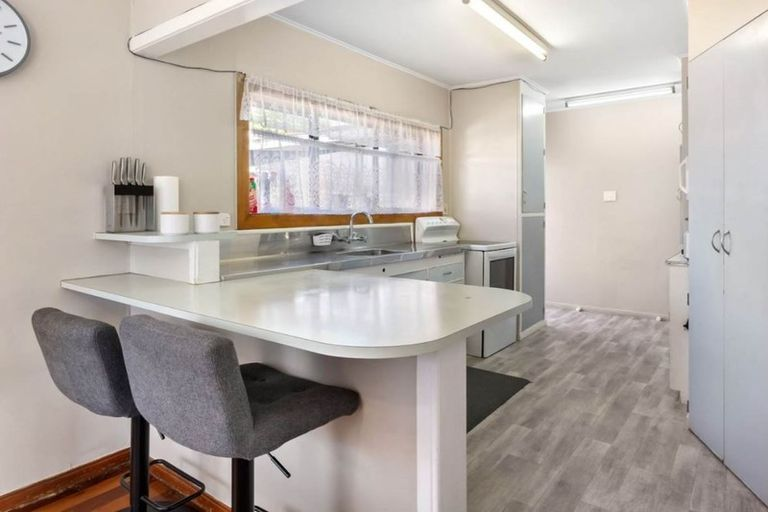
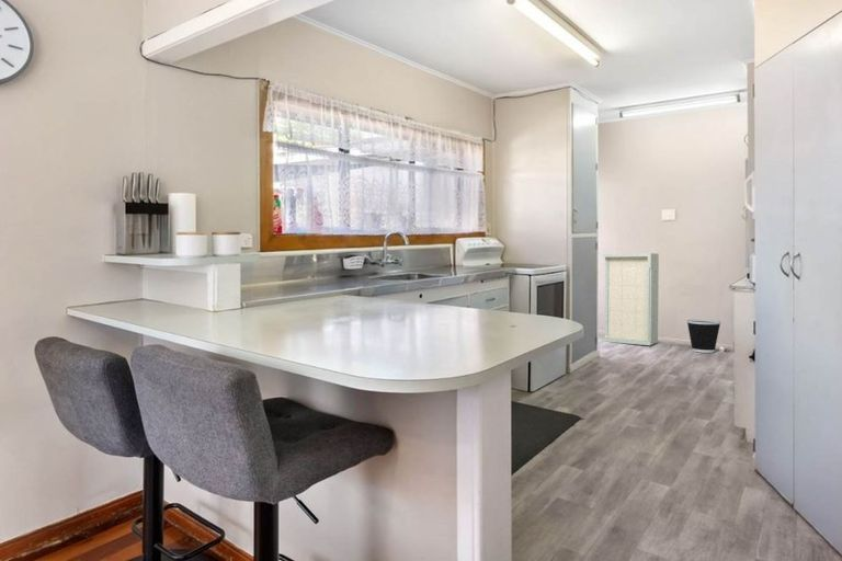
+ storage cabinet (629, 297)
+ wastebasket (703, 335)
